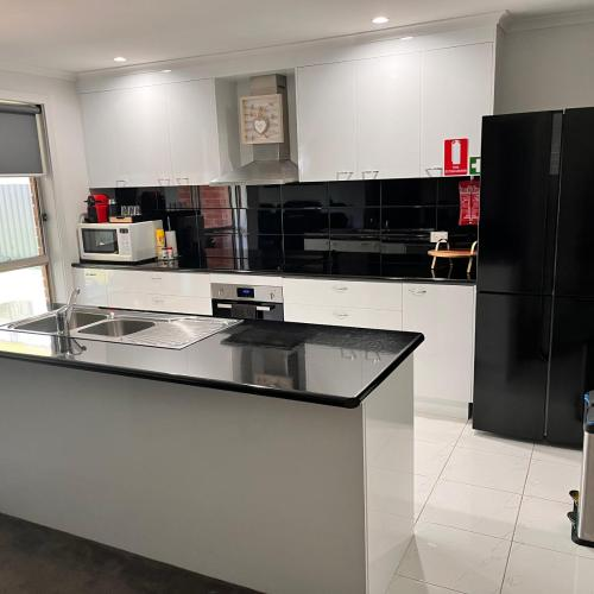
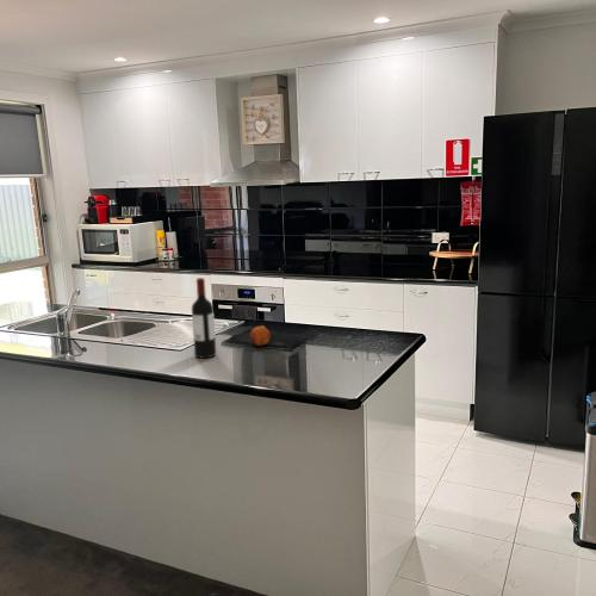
+ fruit (260, 335)
+ wine bottle (203, 317)
